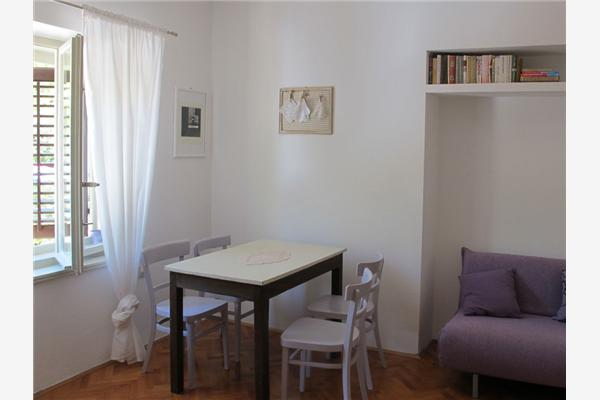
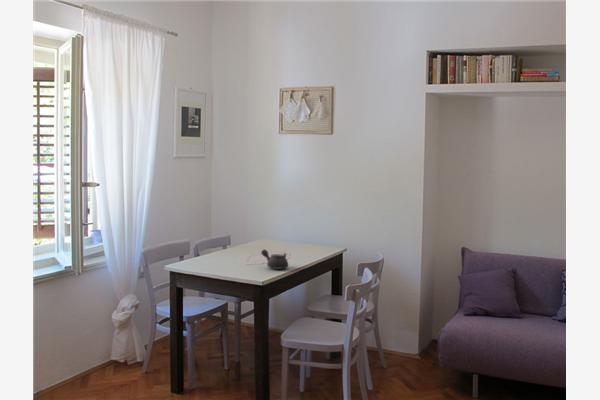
+ teapot (274, 258)
